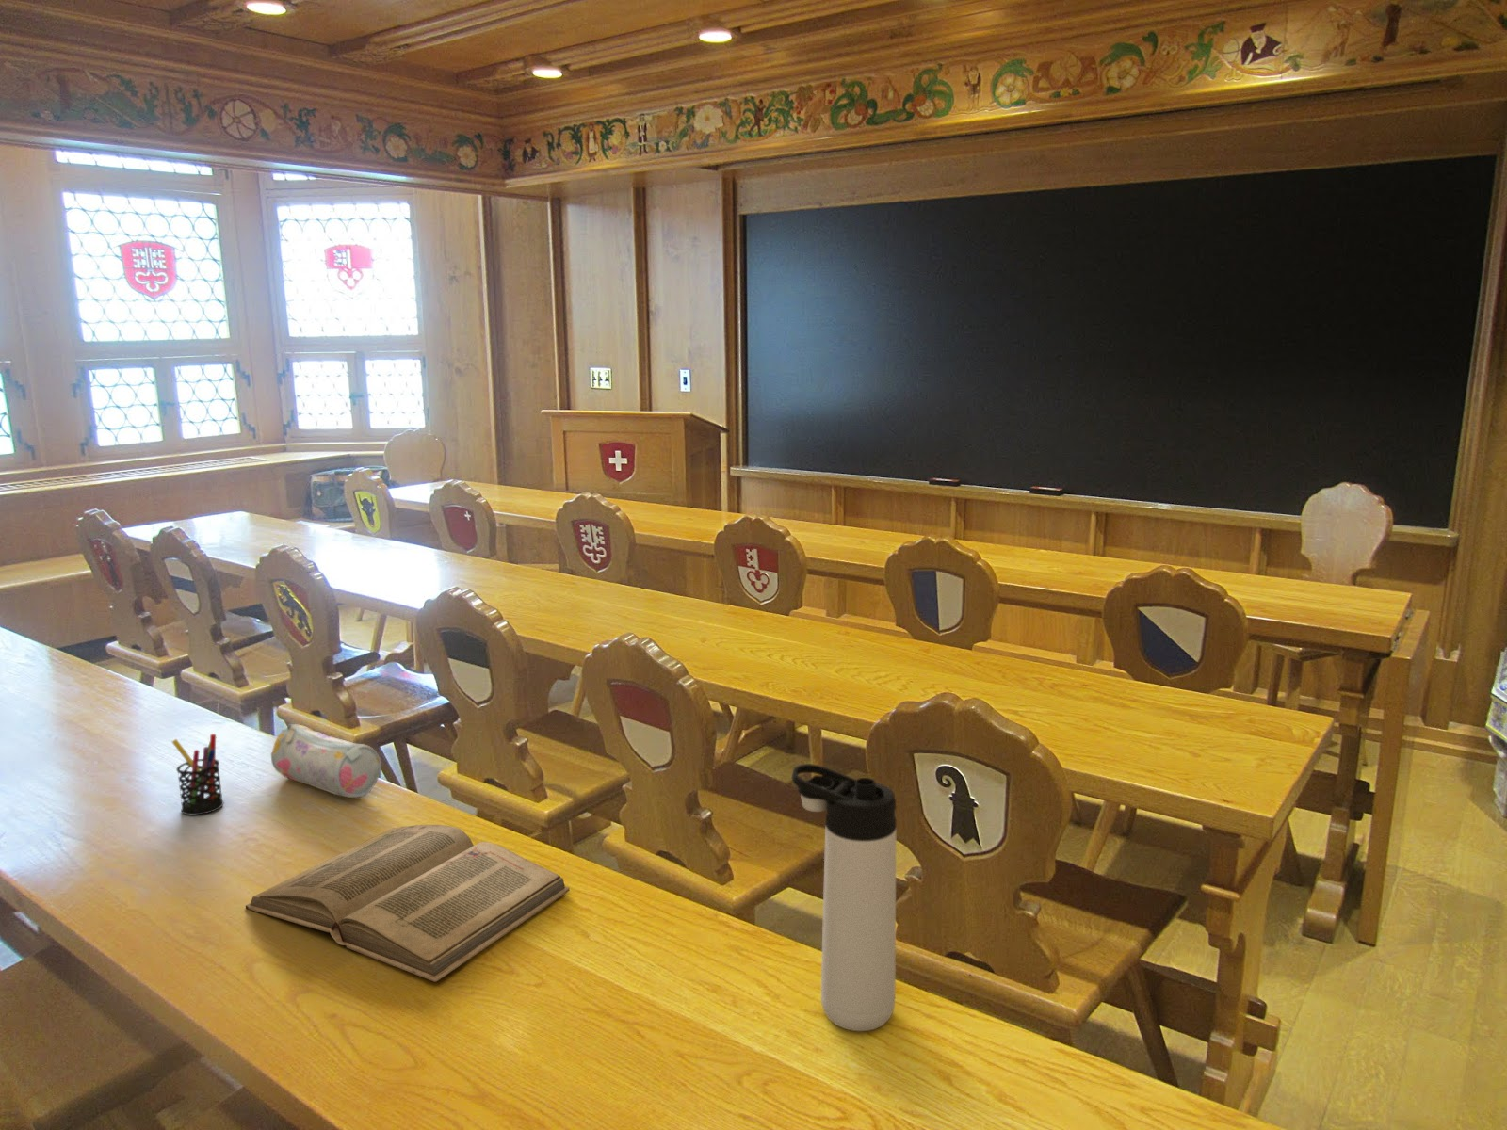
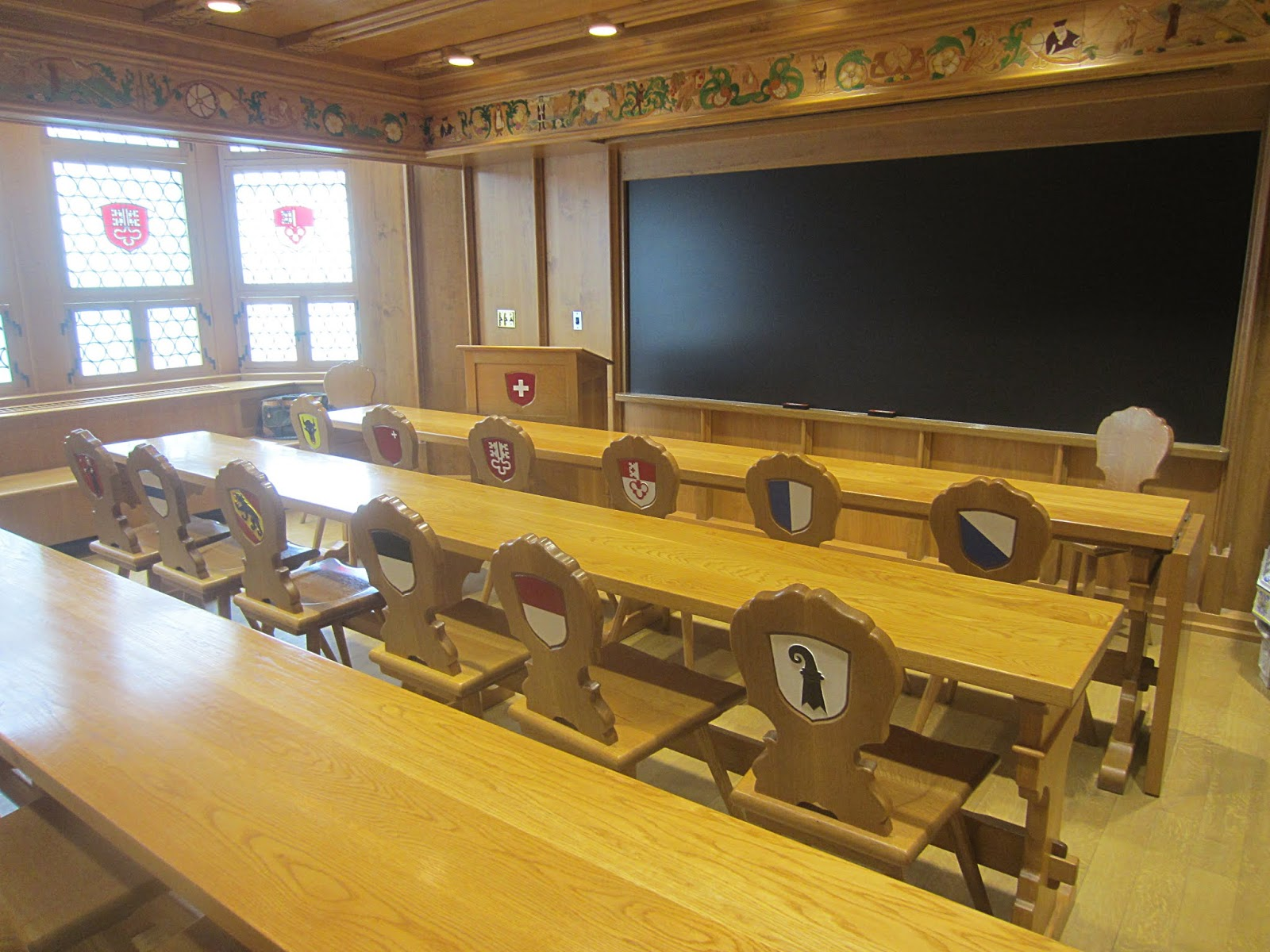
- book (408, 882)
- thermos bottle (842, 894)
- pen holder (203, 768)
- pencil case (325, 758)
